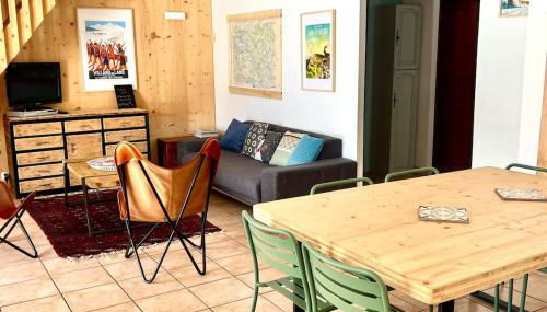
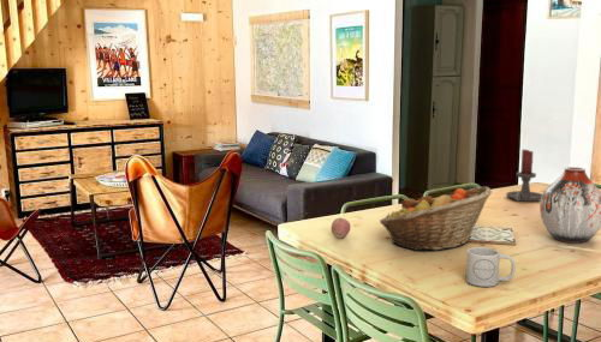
+ apple (340, 227)
+ mug (490, 266)
+ fruit basket (436, 214)
+ vase (572, 204)
+ candle holder (524, 174)
